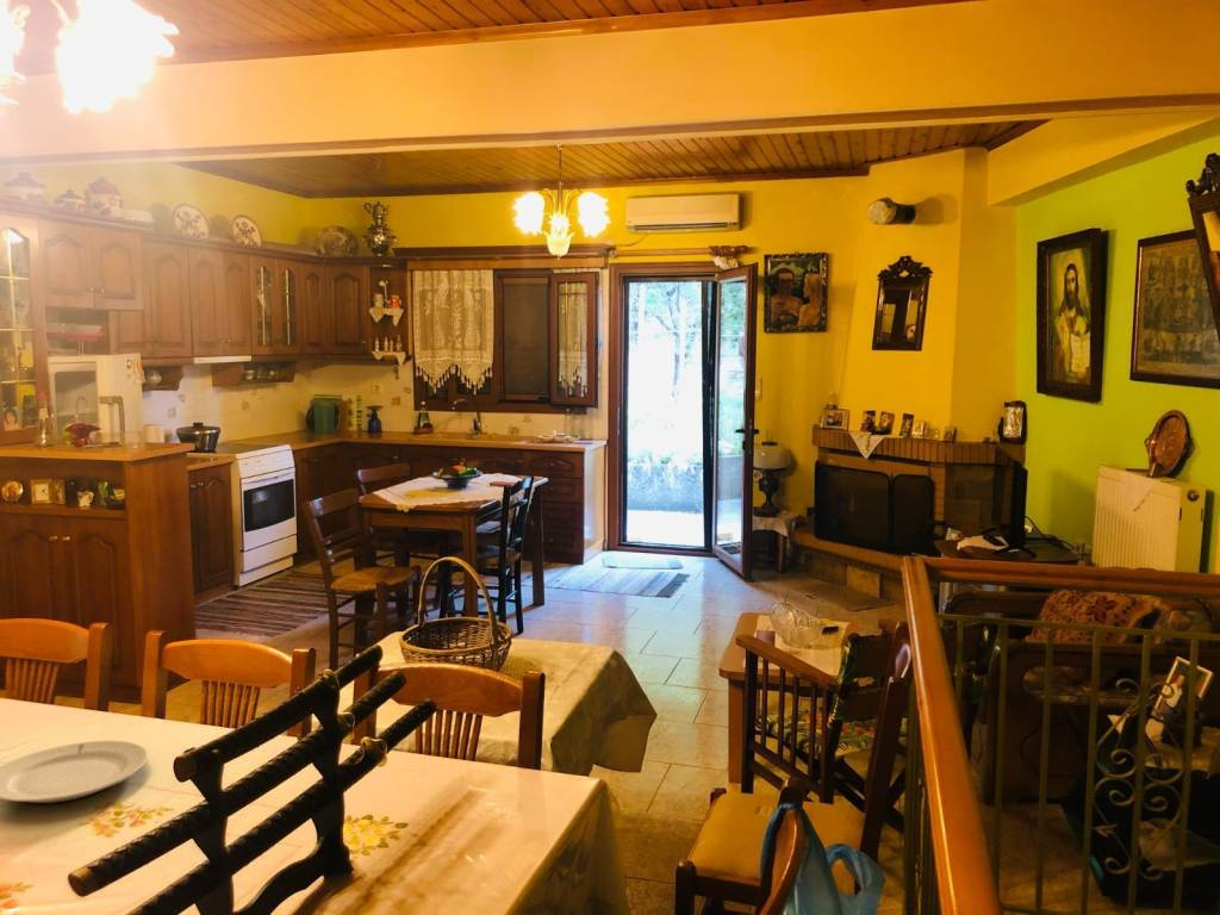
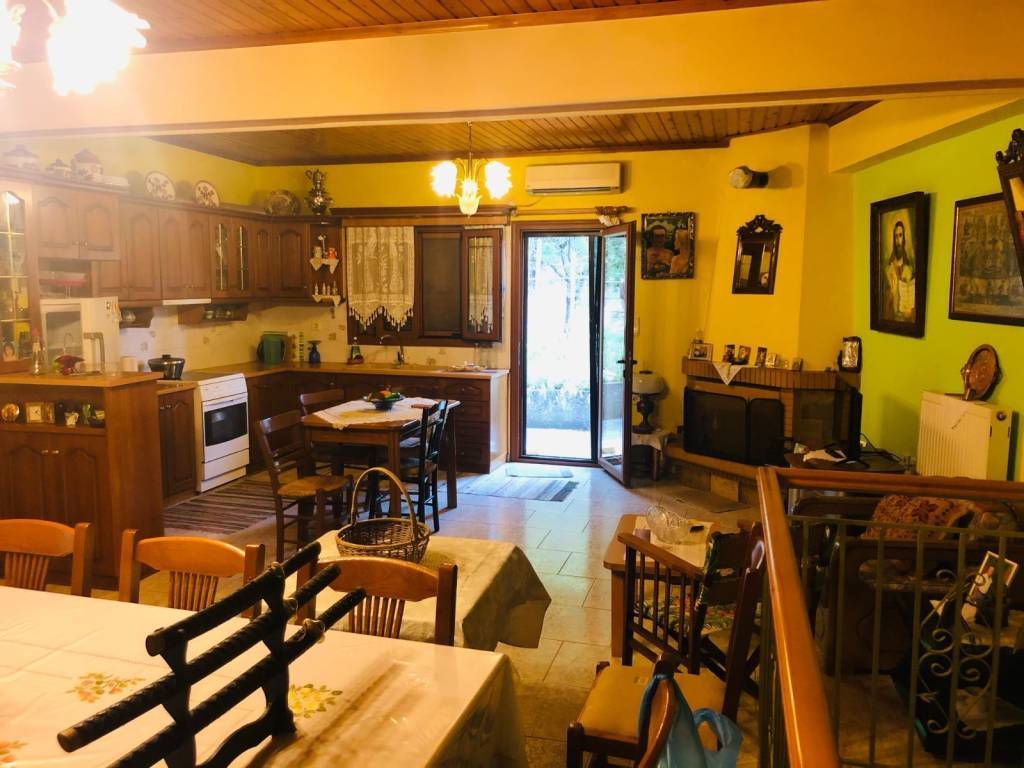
- chinaware (69, 773)
